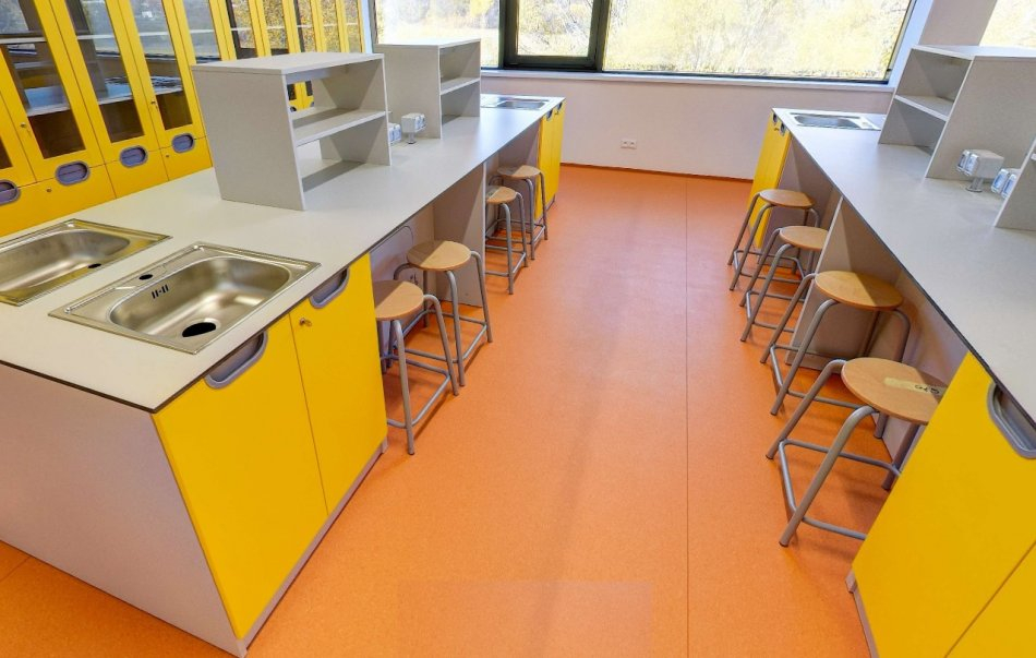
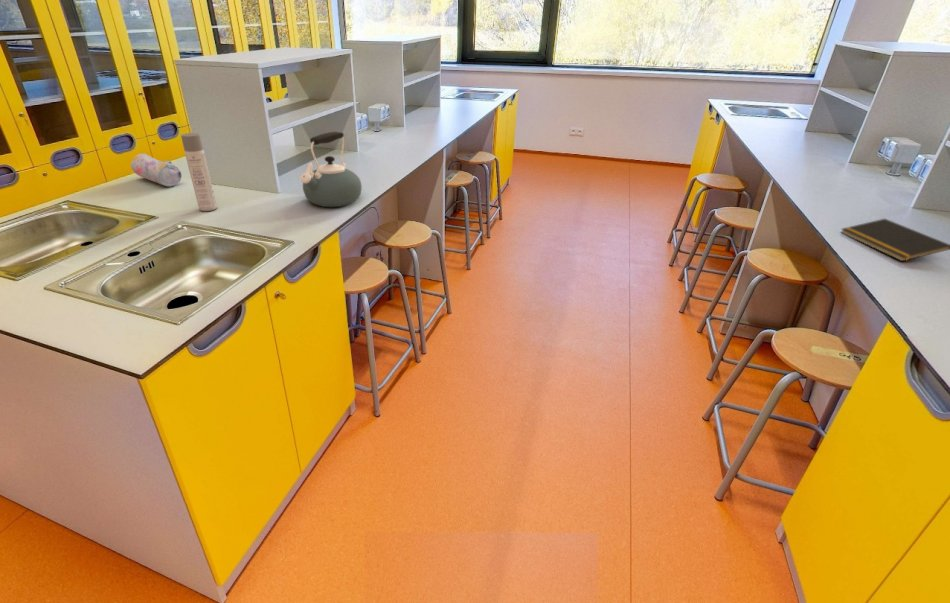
+ pencil case (155, 169)
+ kettle (326, 169)
+ notepad (892, 238)
+ spray bottle (199, 173)
